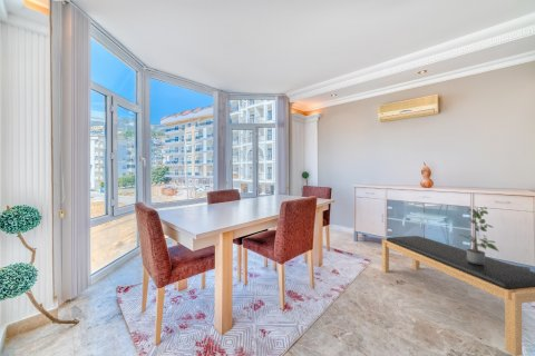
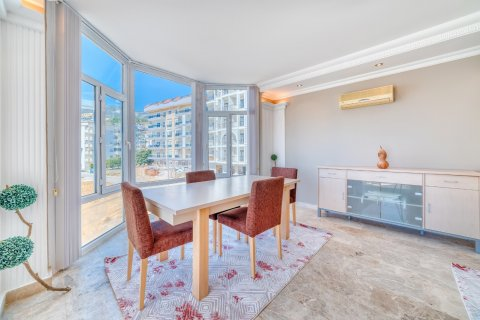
- bench (449, 274)
- potted plant (483, 235)
